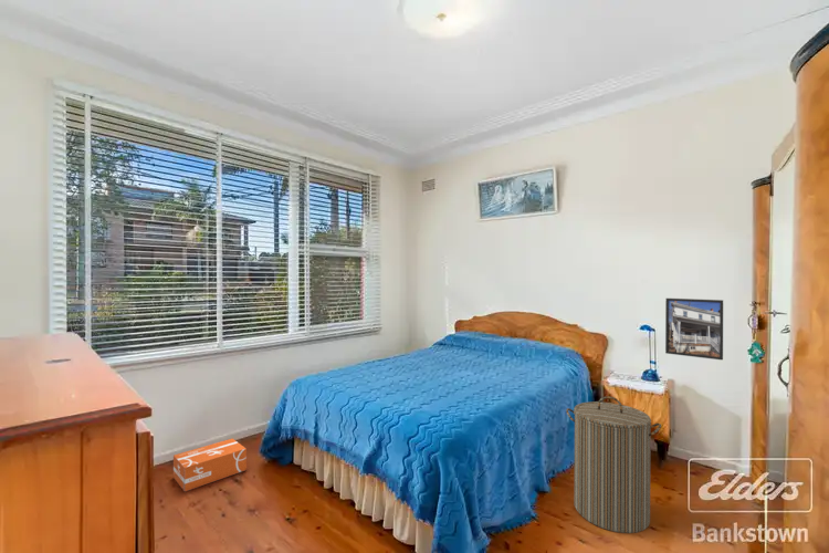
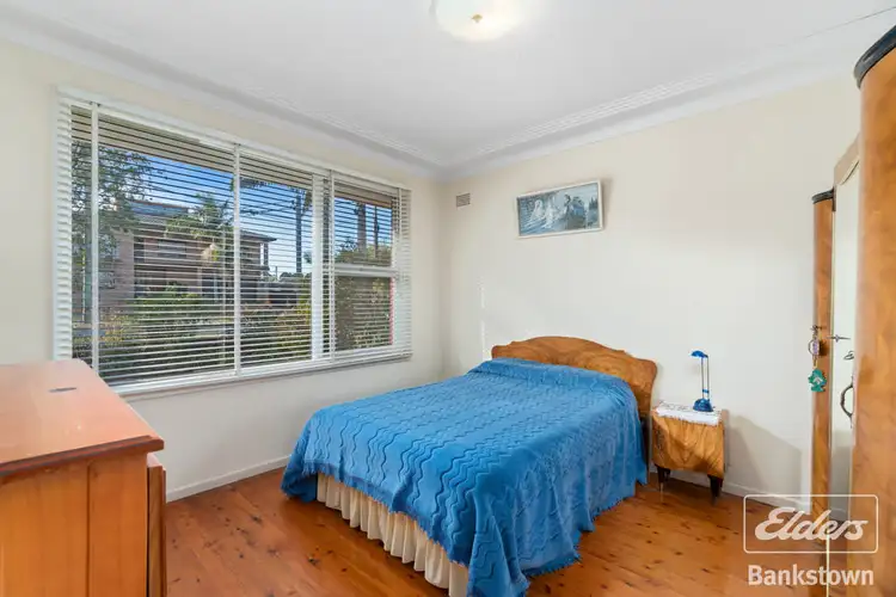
- laundry hamper (610, 453)
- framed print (693, 327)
- cardboard box (210, 462)
